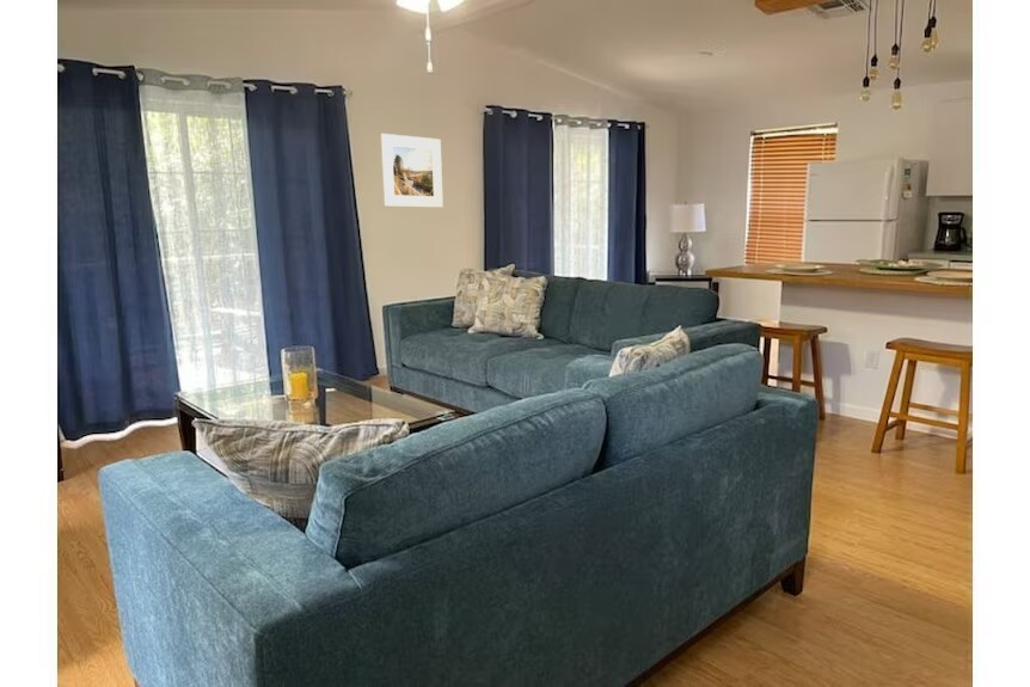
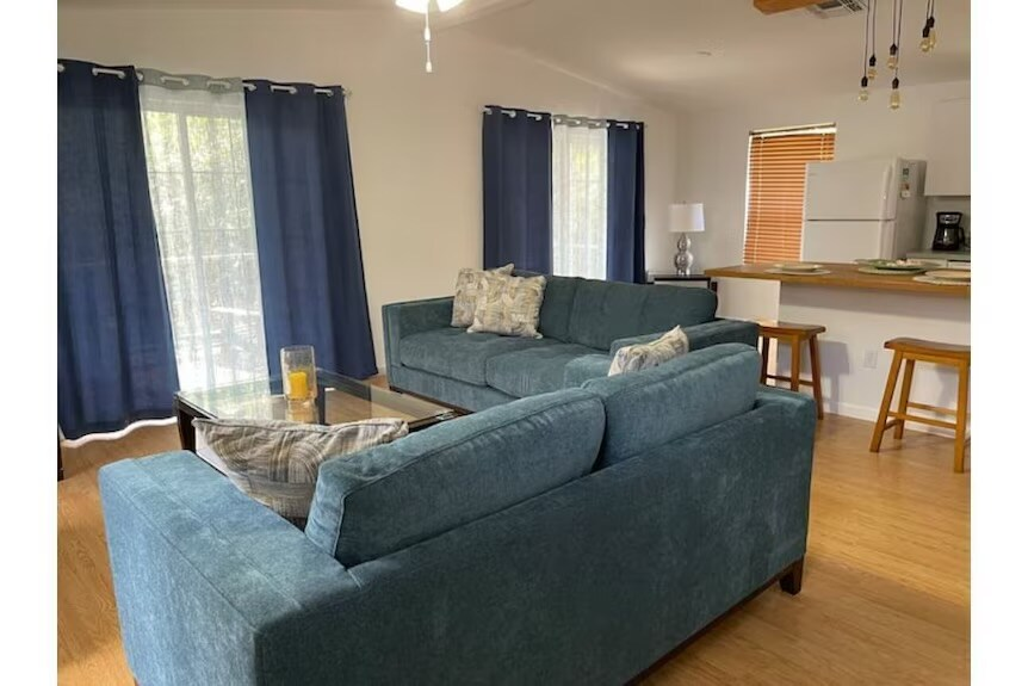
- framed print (412, 171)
